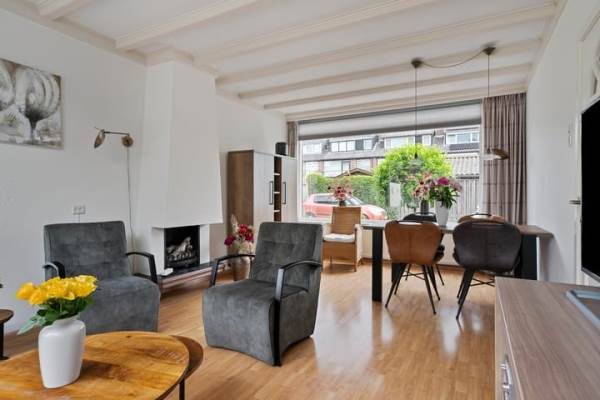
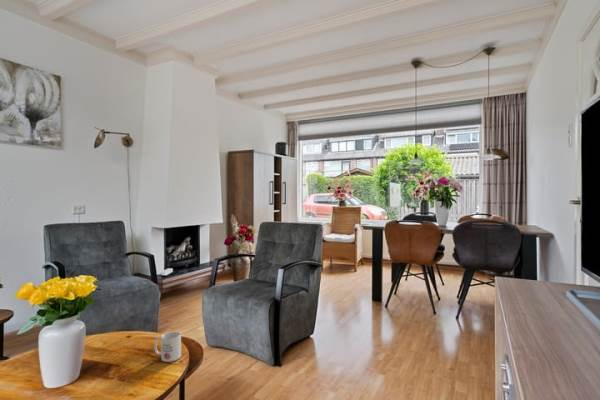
+ mug (167, 346)
